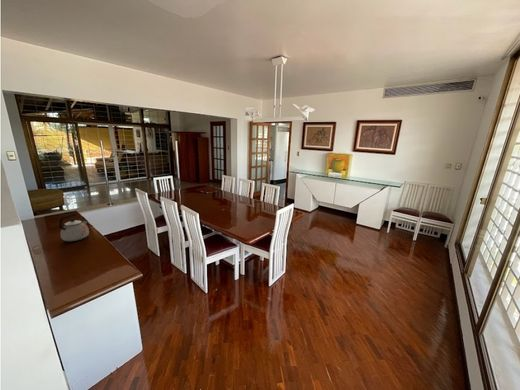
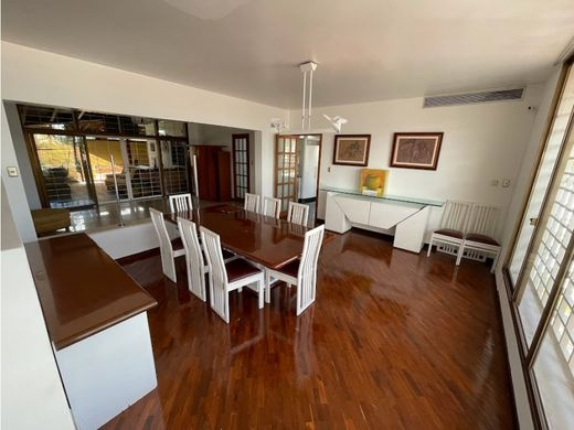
- kettle (74, 226)
